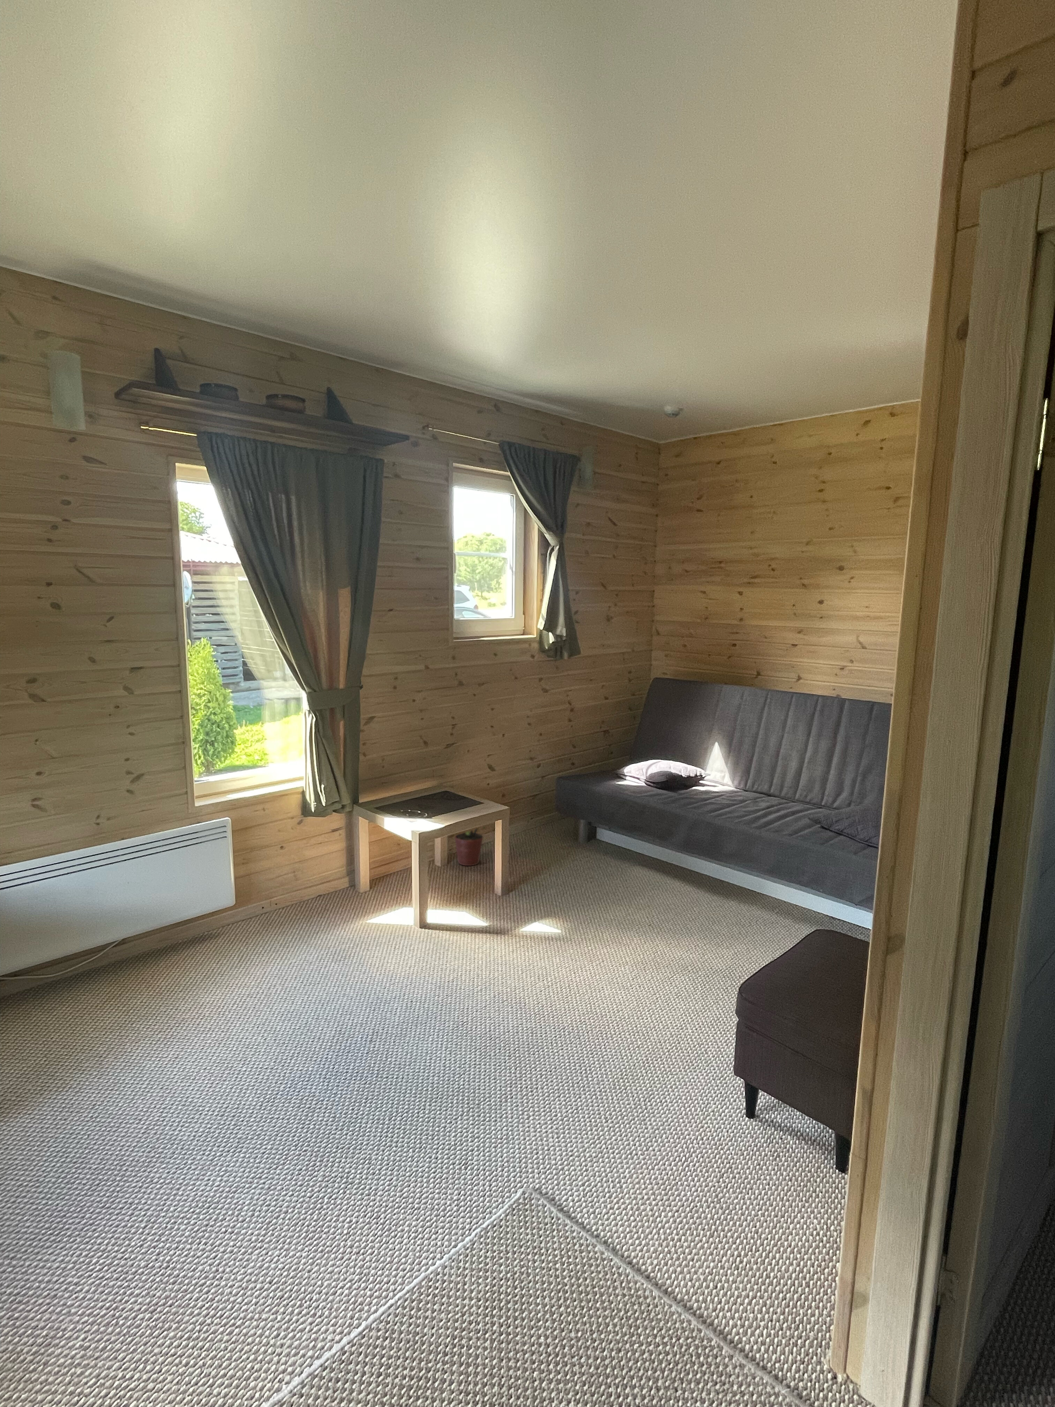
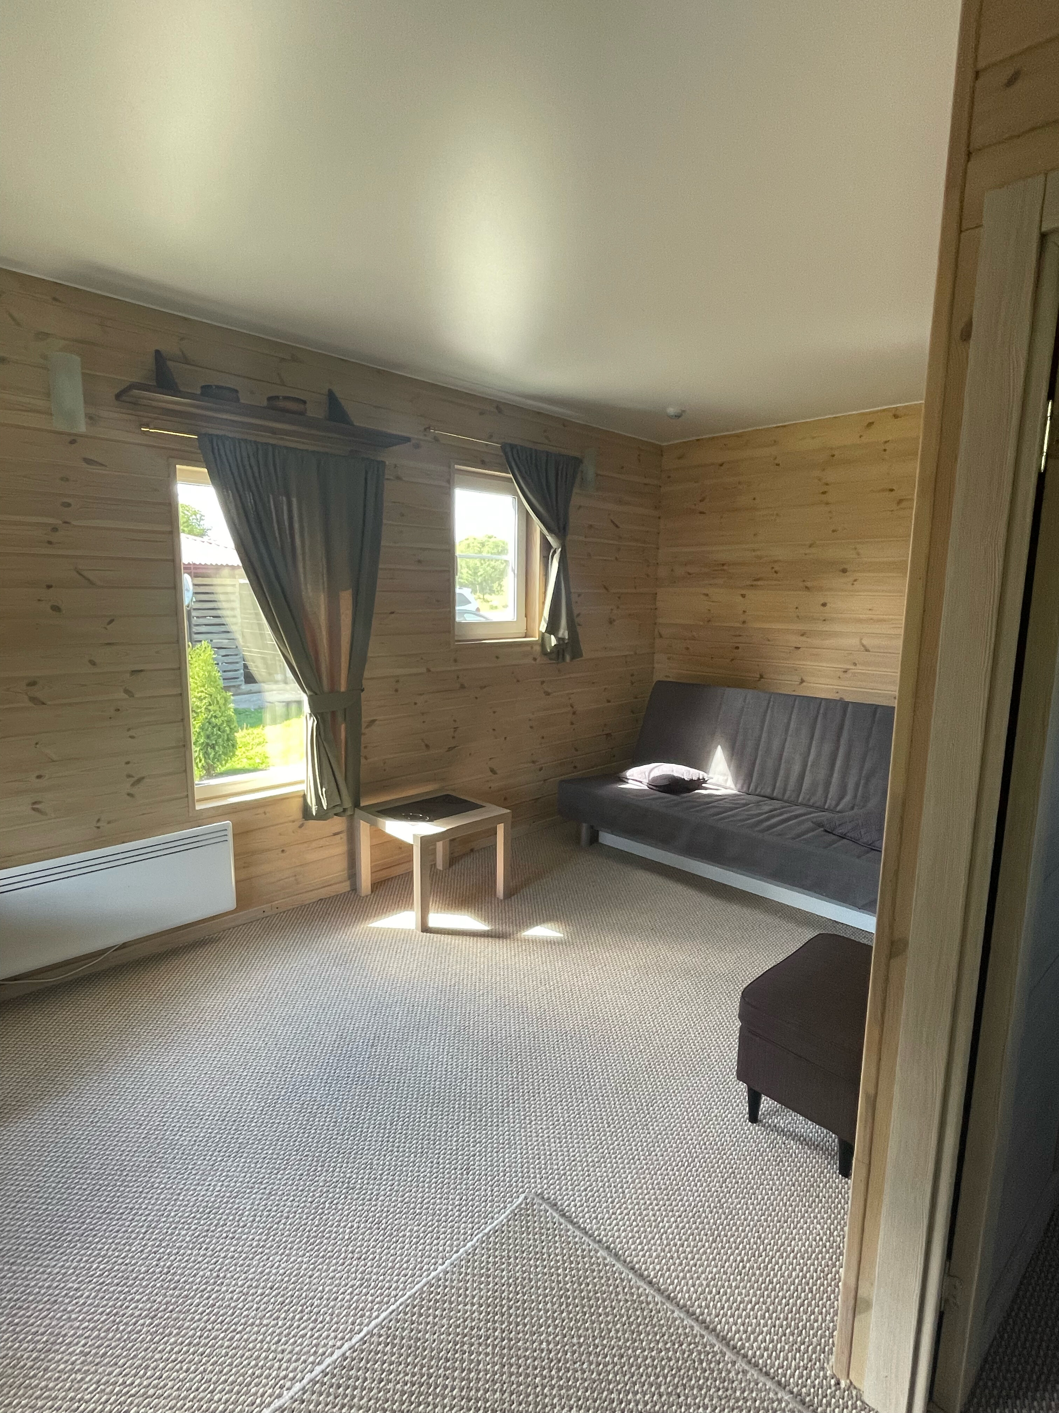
- potted plant (468, 832)
